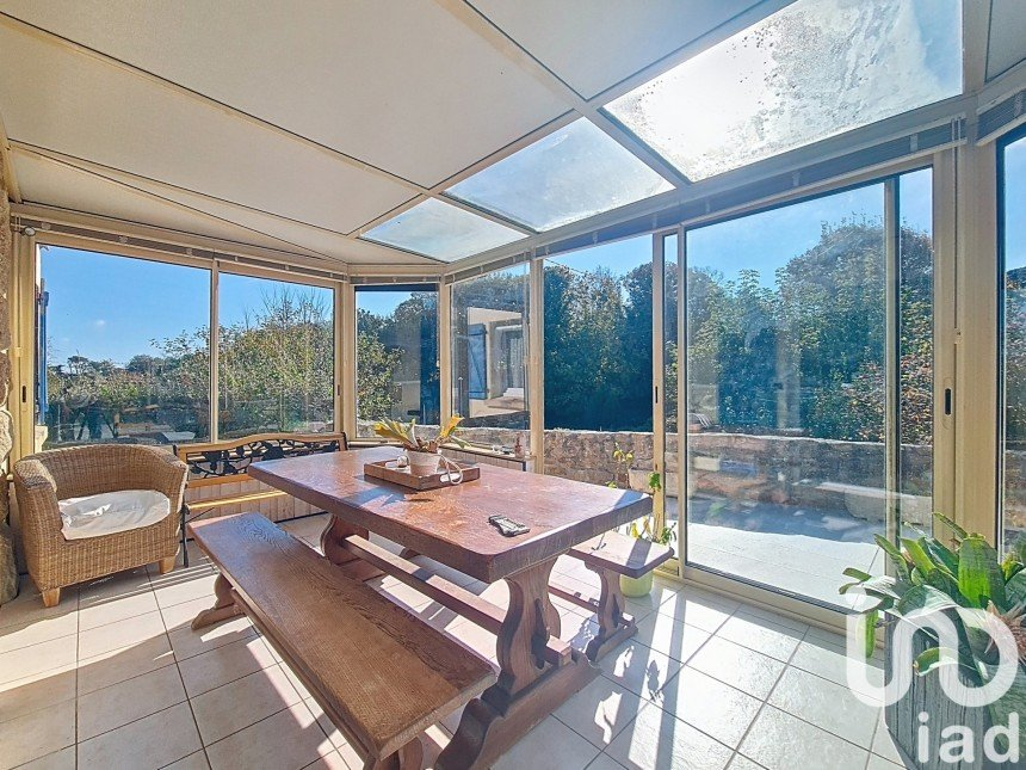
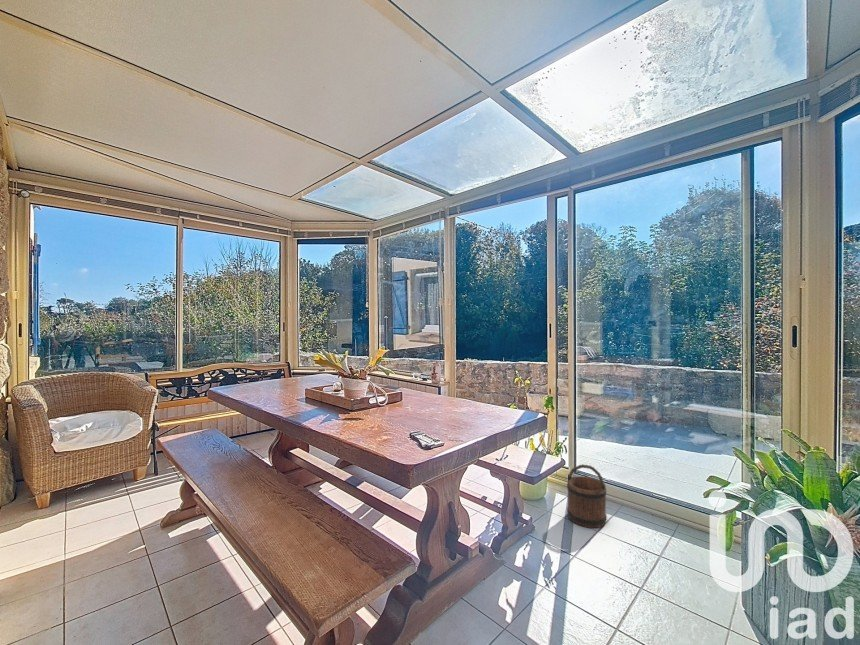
+ bucket (586, 491)
